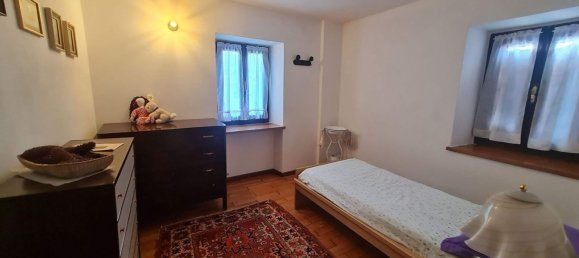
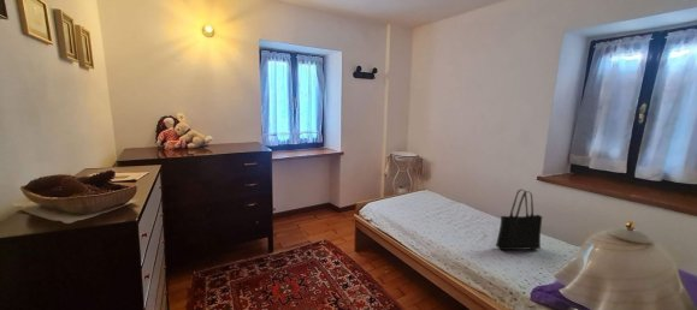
+ tote bag (521, 220)
